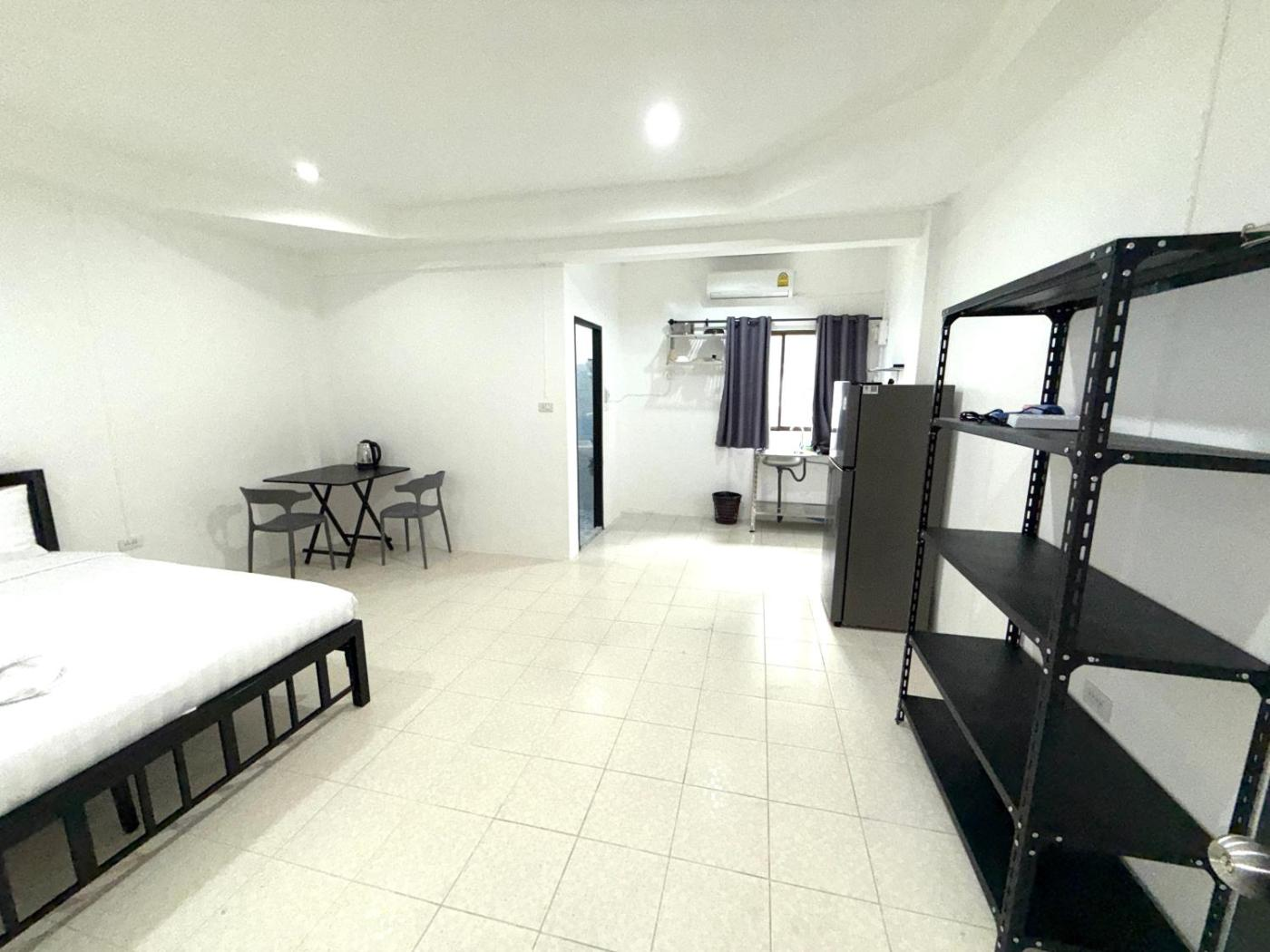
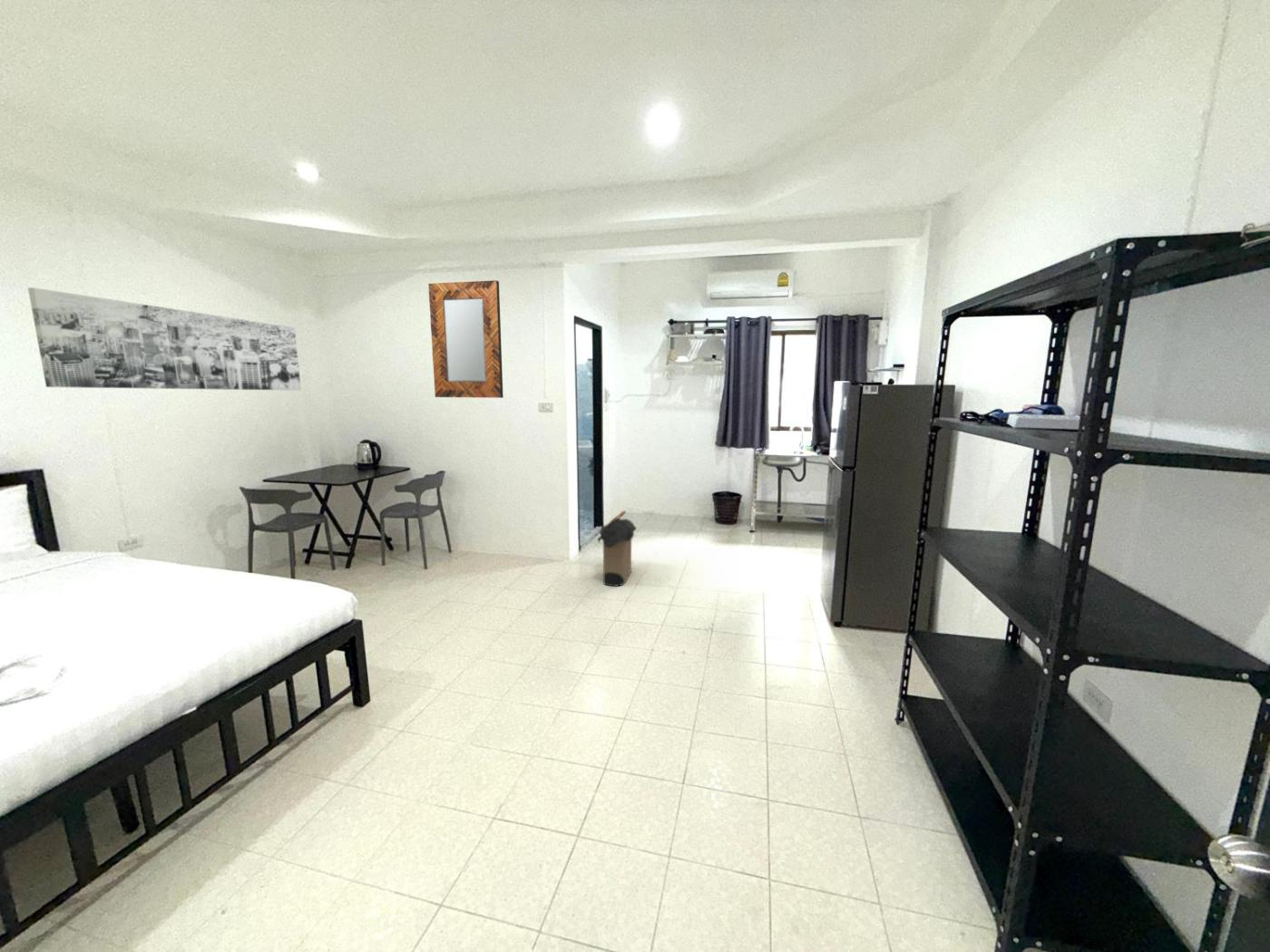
+ wall art (196, 351)
+ laundry hamper (616, 542)
+ home mirror (465, 341)
